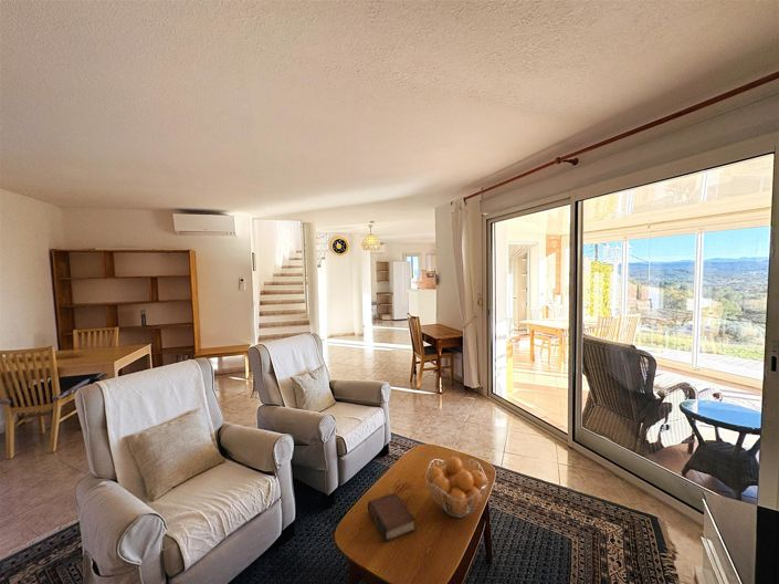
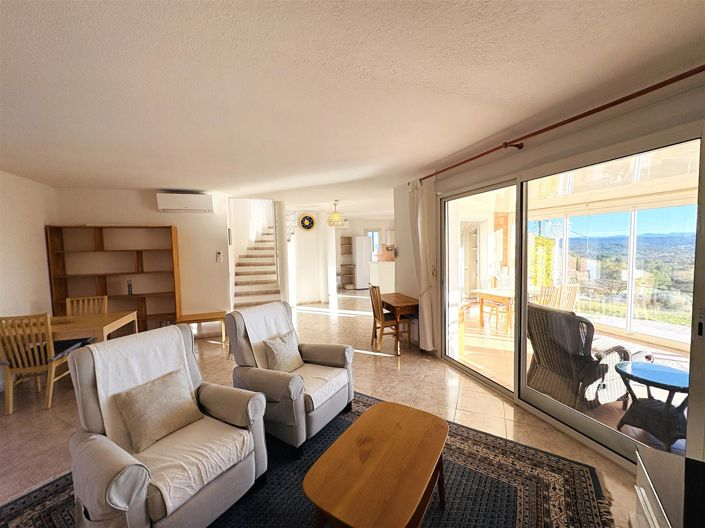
- book (390, 515)
- fruit basket (456, 486)
